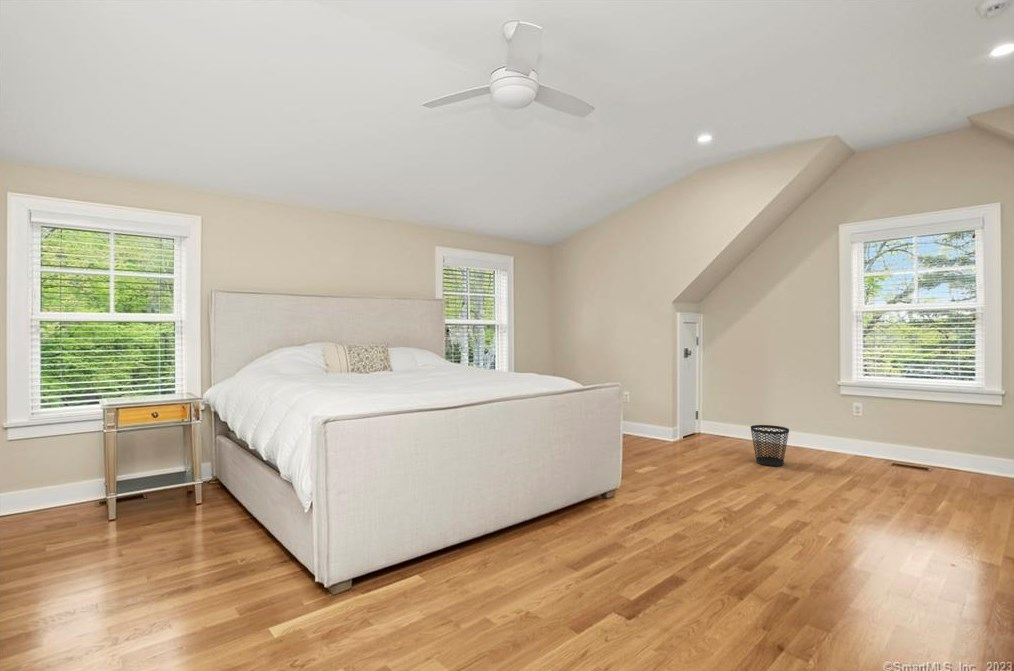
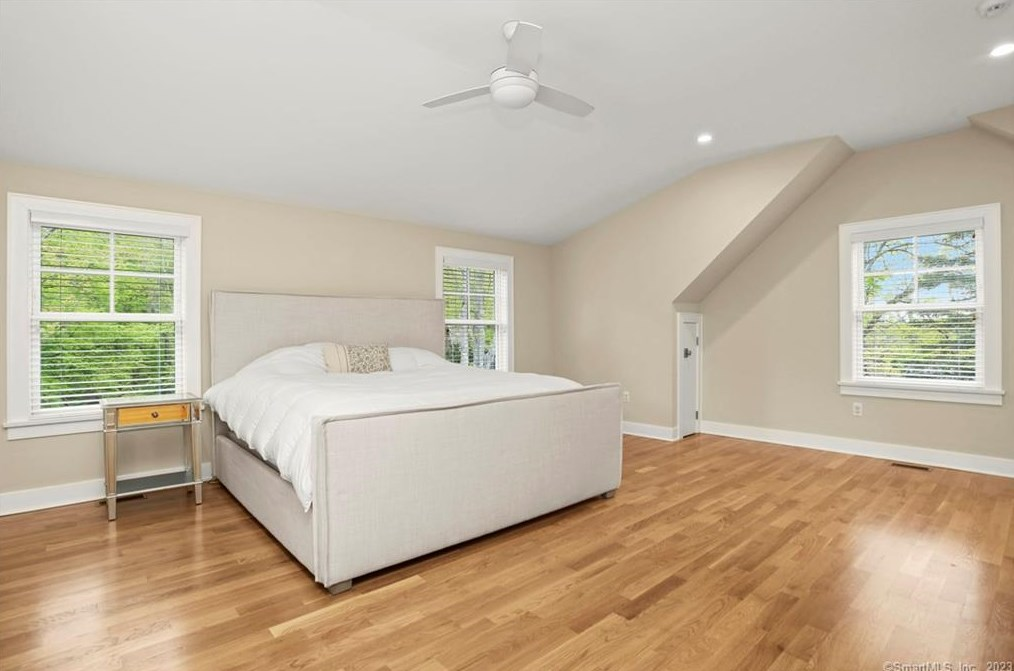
- wastebasket (769, 445)
